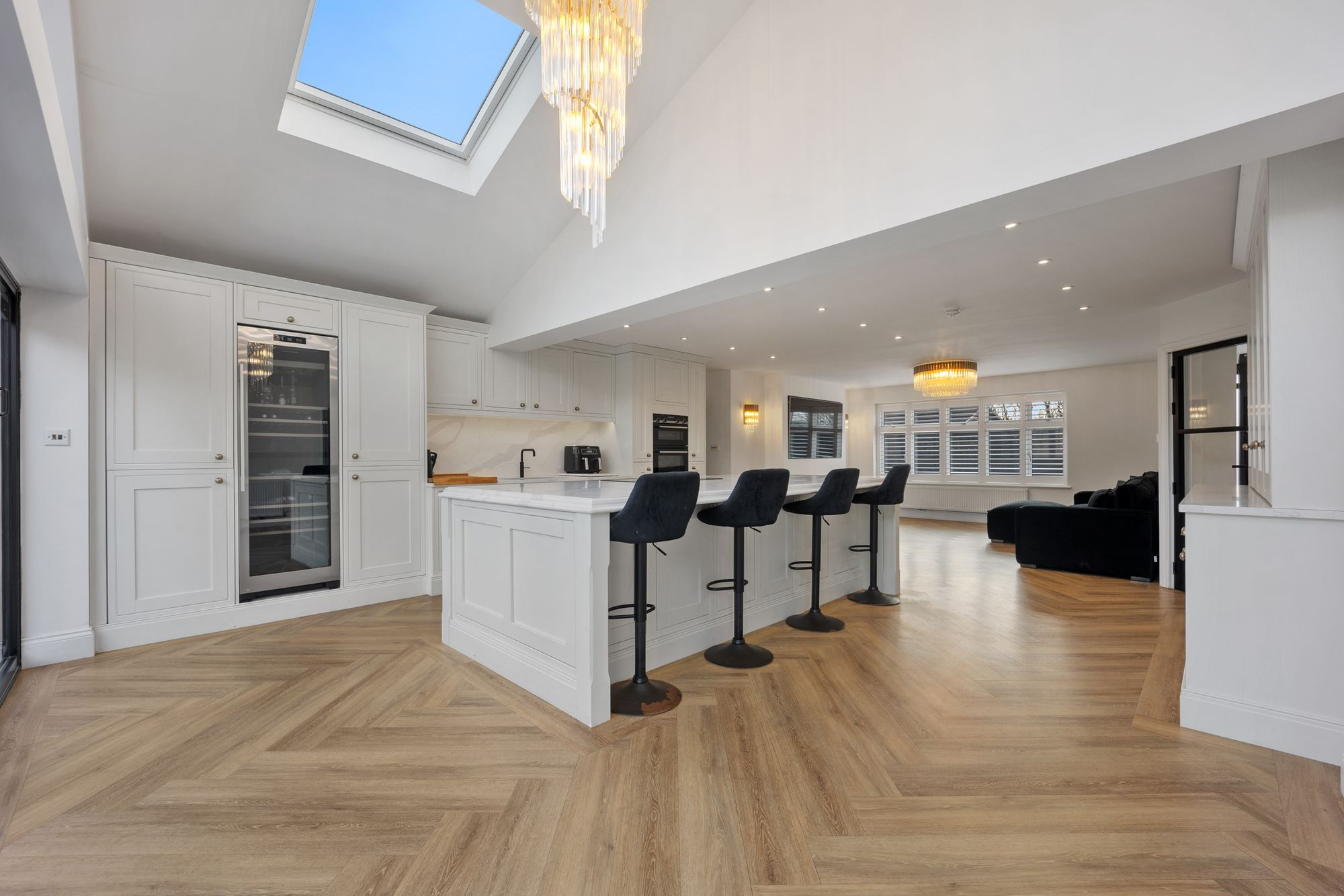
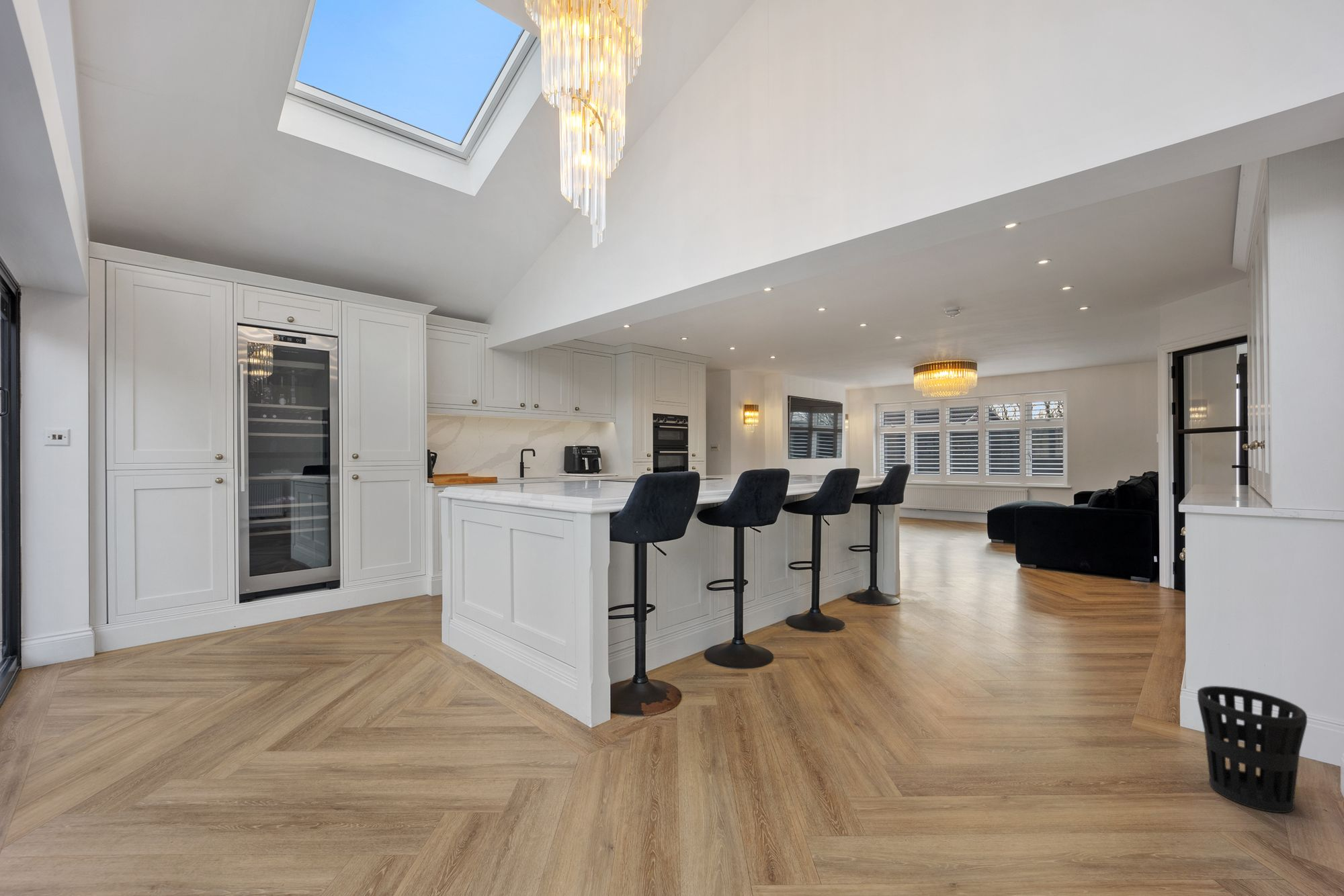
+ wastebasket (1250, 748)
